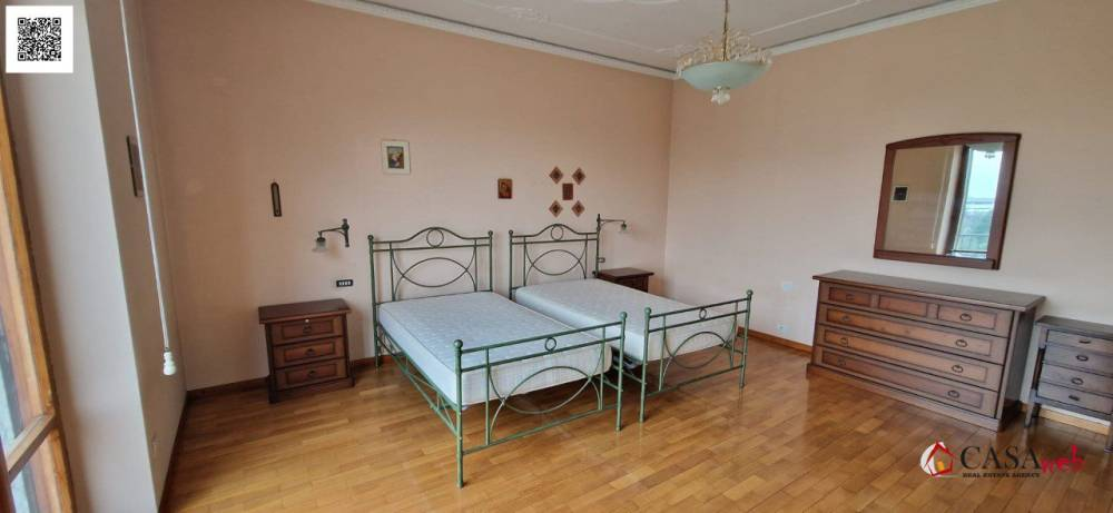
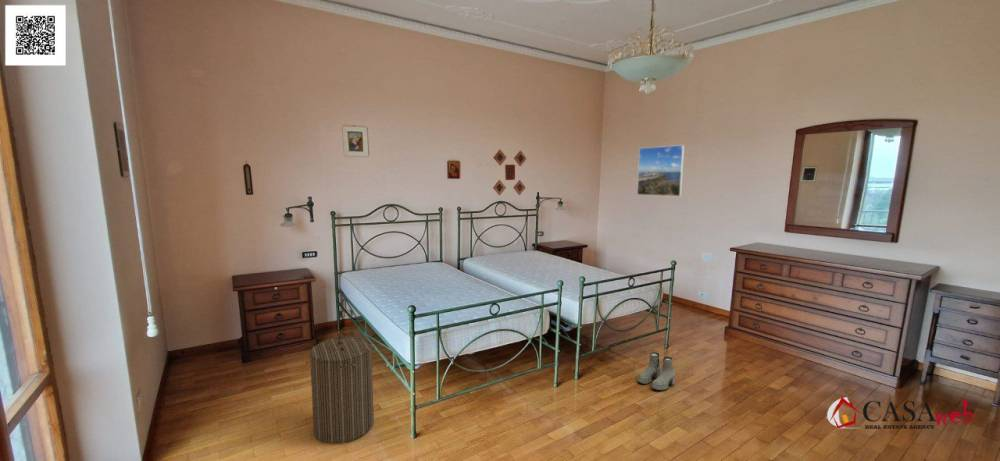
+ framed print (659, 171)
+ laundry hamper (342, 381)
+ boots (657, 370)
